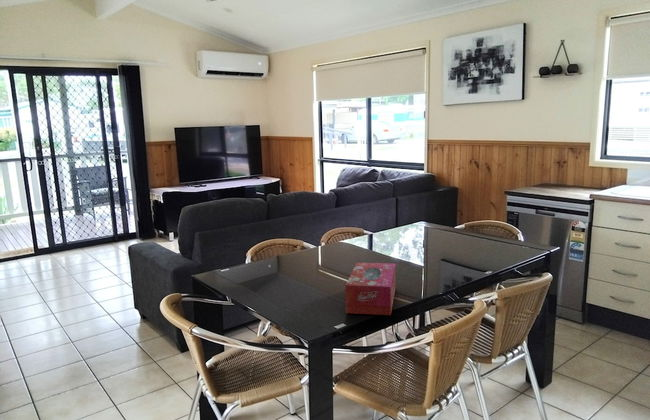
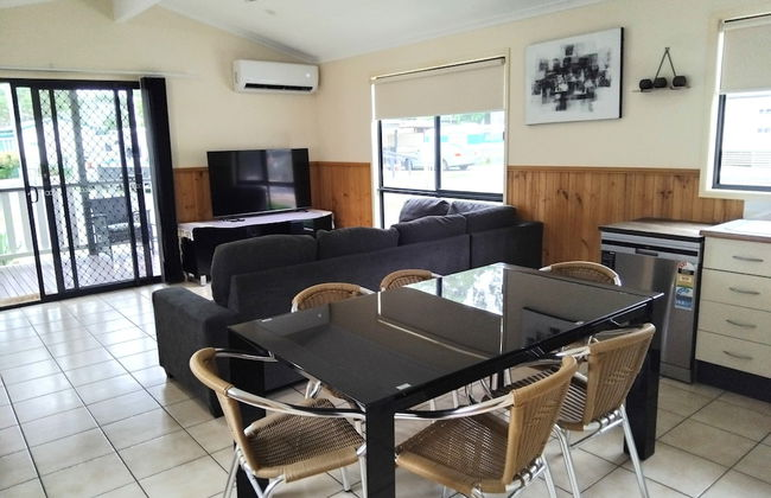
- tissue box (372, 286)
